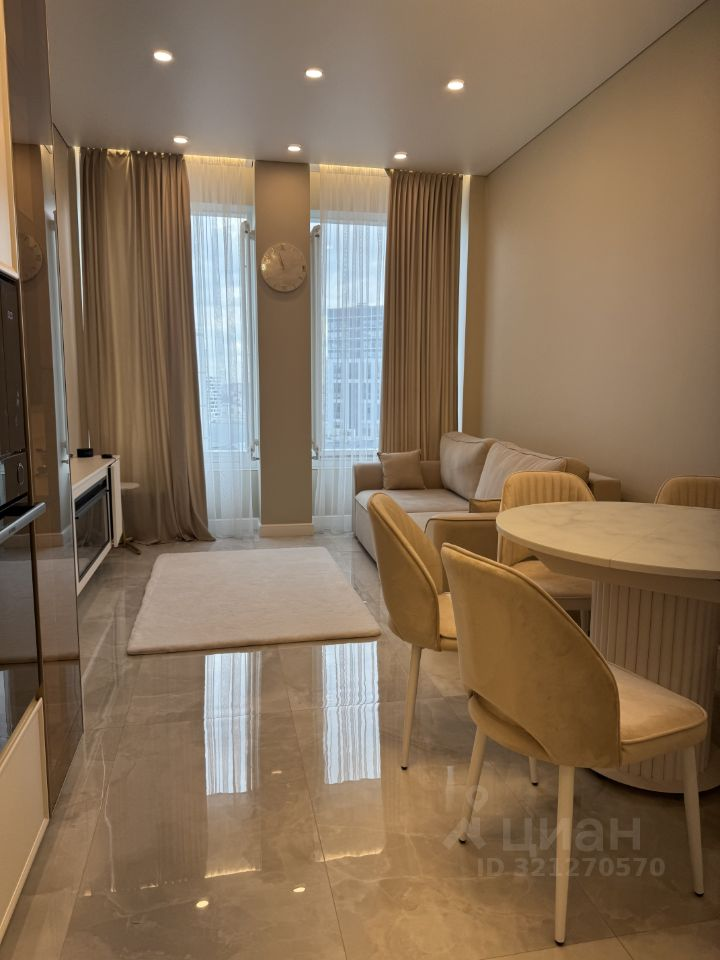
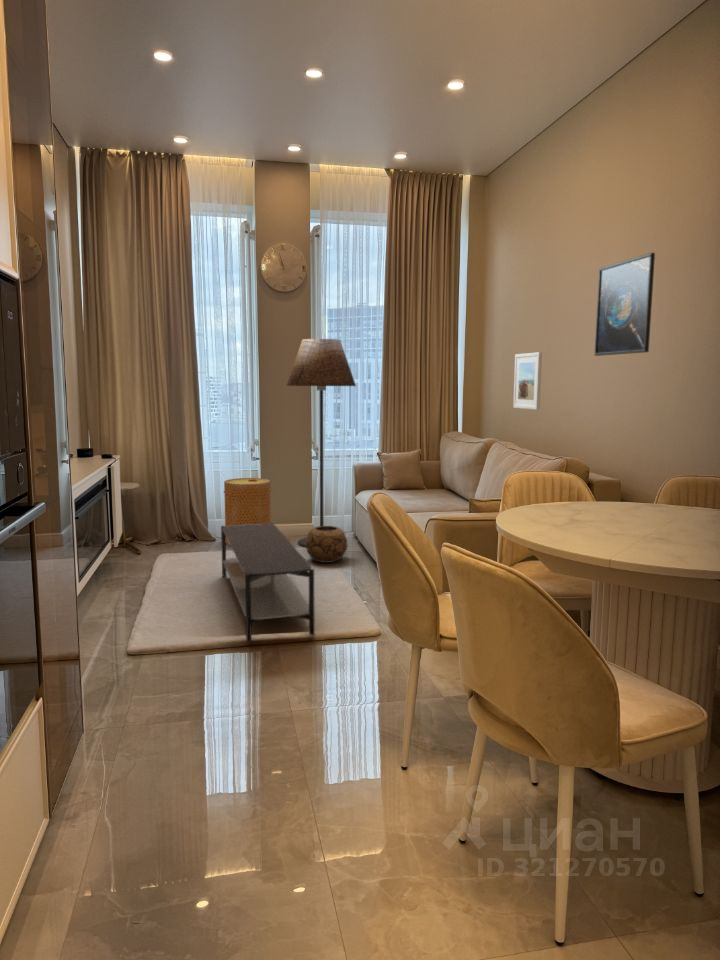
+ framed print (622, 308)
+ coffee table (262, 573)
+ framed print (526, 381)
+ decorative bowl (326, 544)
+ floor lamp (321, 443)
+ basket (247, 511)
